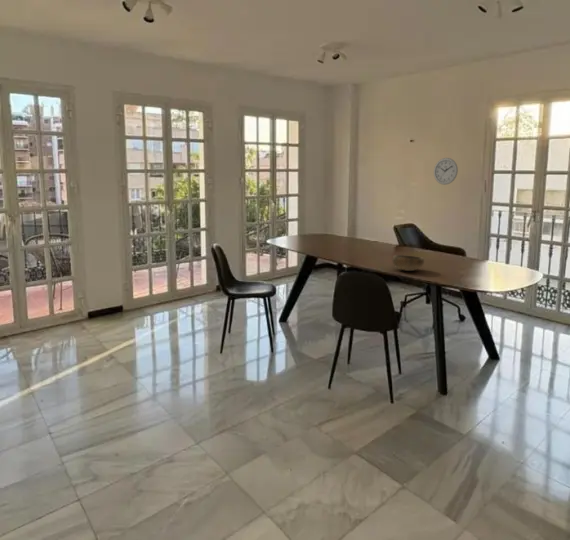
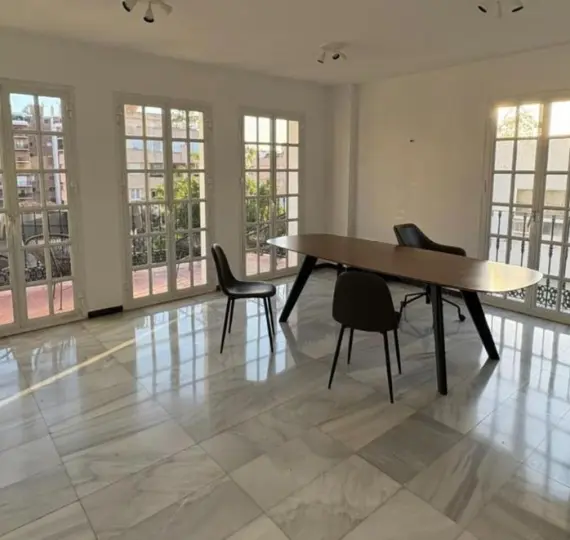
- bowl (408, 263)
- wall clock (445, 171)
